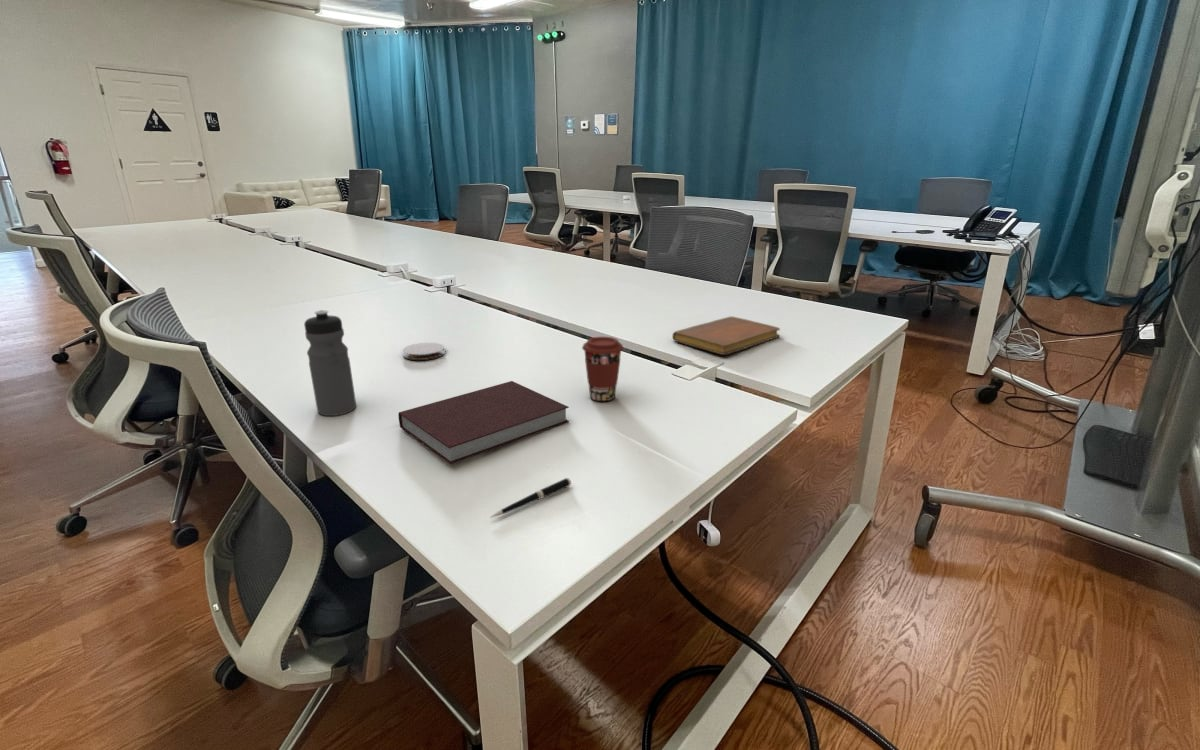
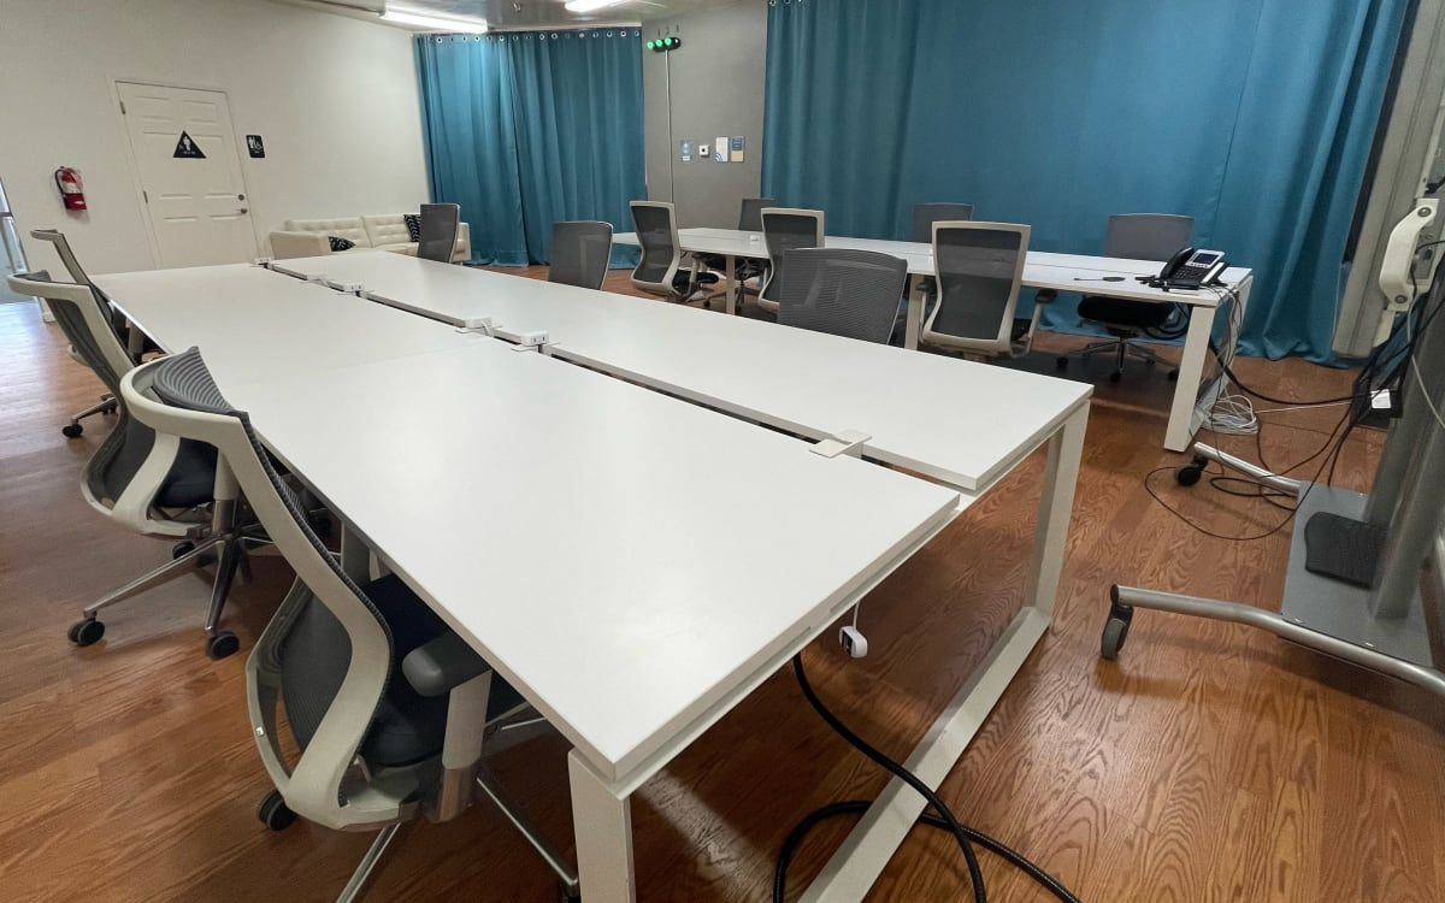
- coffee cup (602, 369)
- pen (531, 497)
- notebook (726, 333)
- notebook (484, 417)
- coaster (424, 351)
- water bottle (329, 361)
